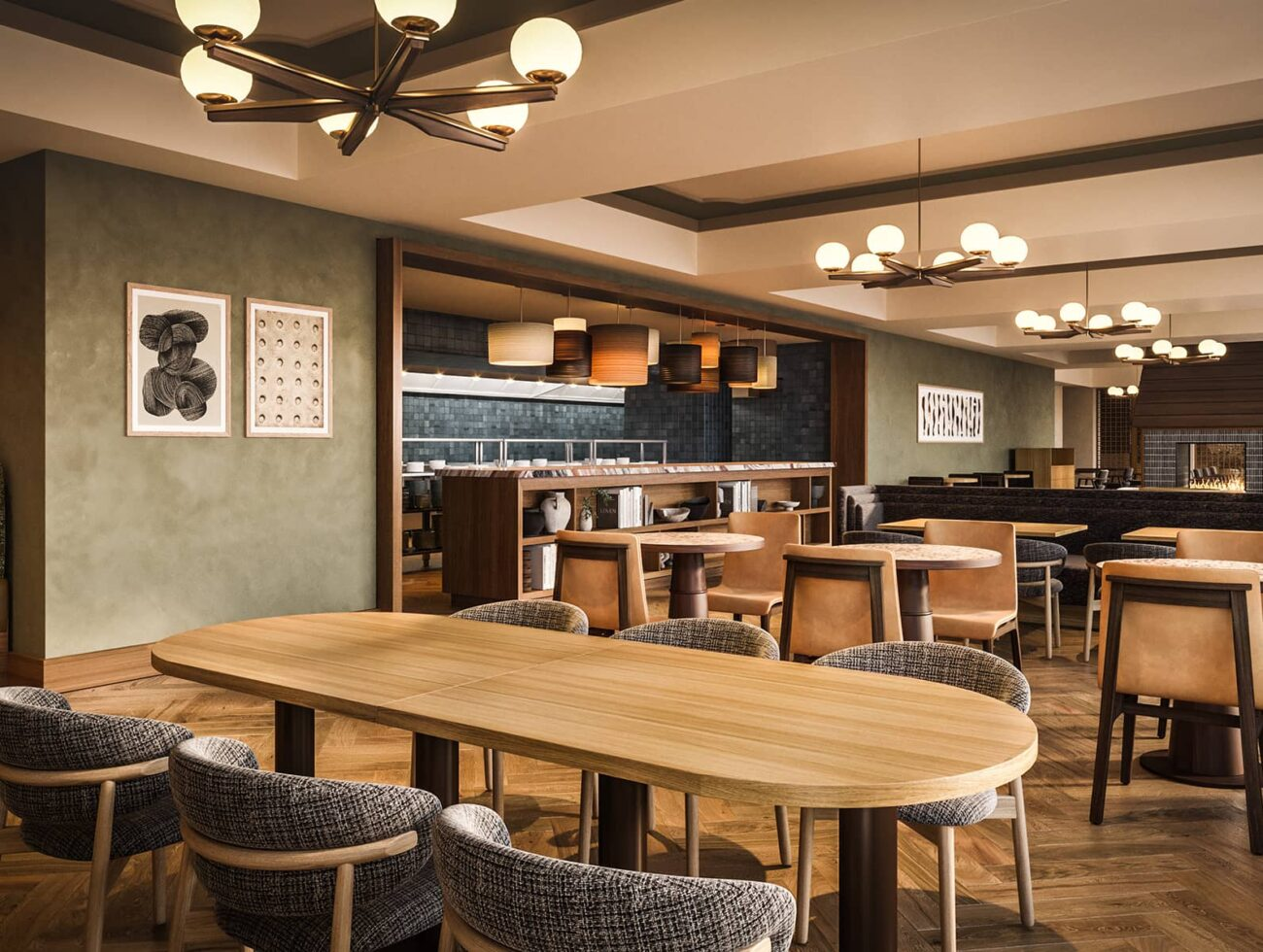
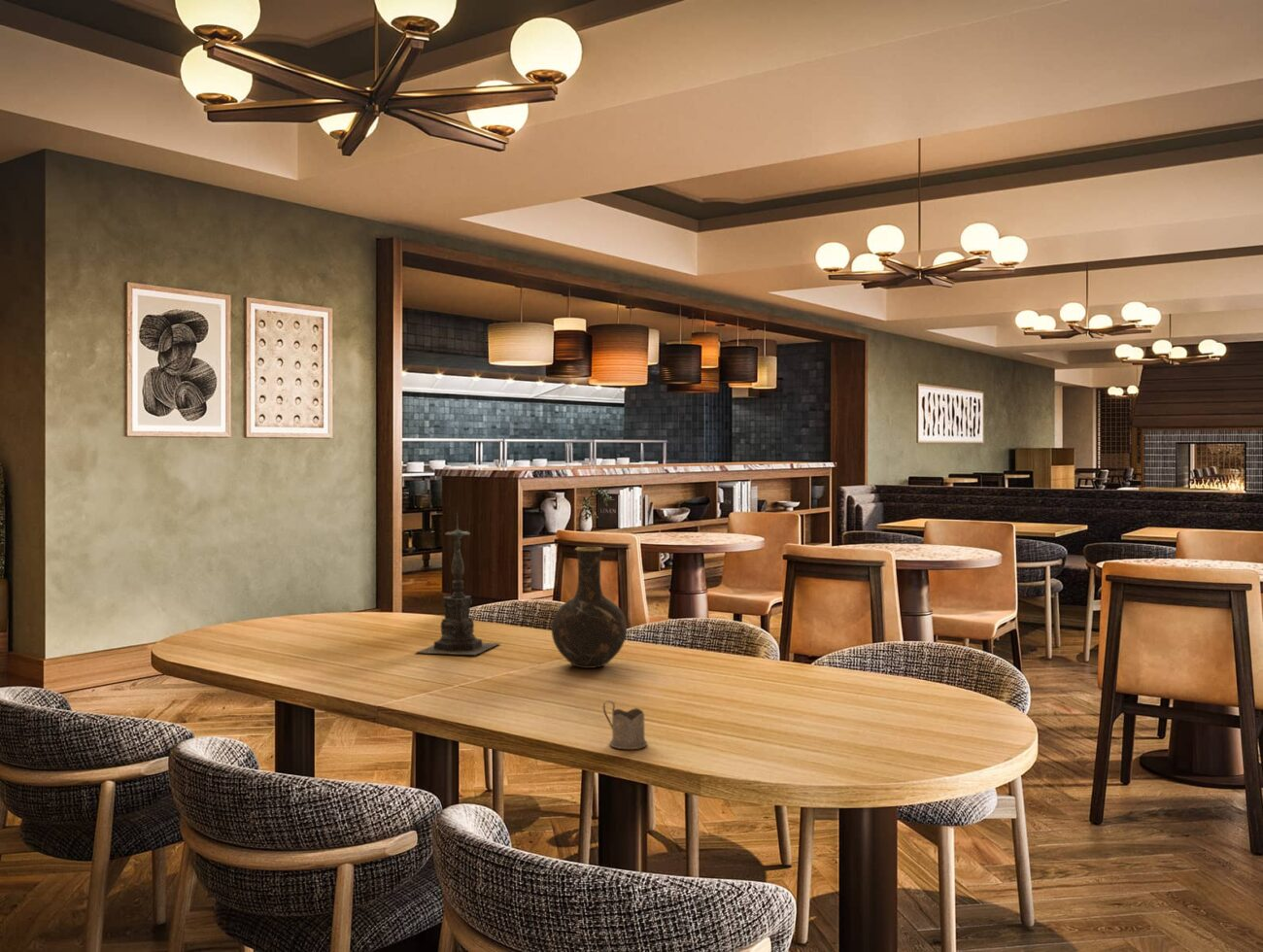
+ tea glass holder (625, 717)
+ vase (589, 606)
+ candle holder (459, 580)
